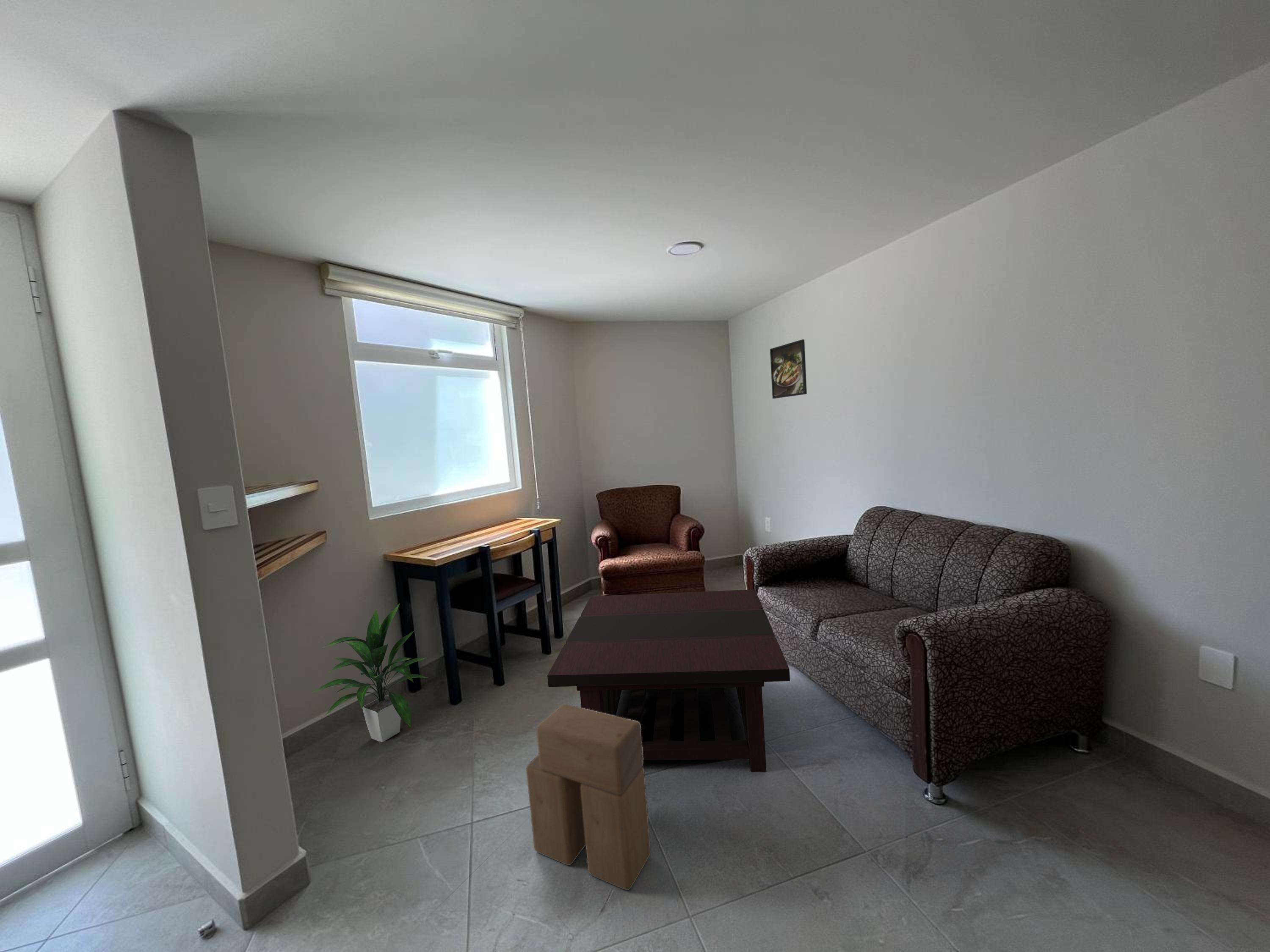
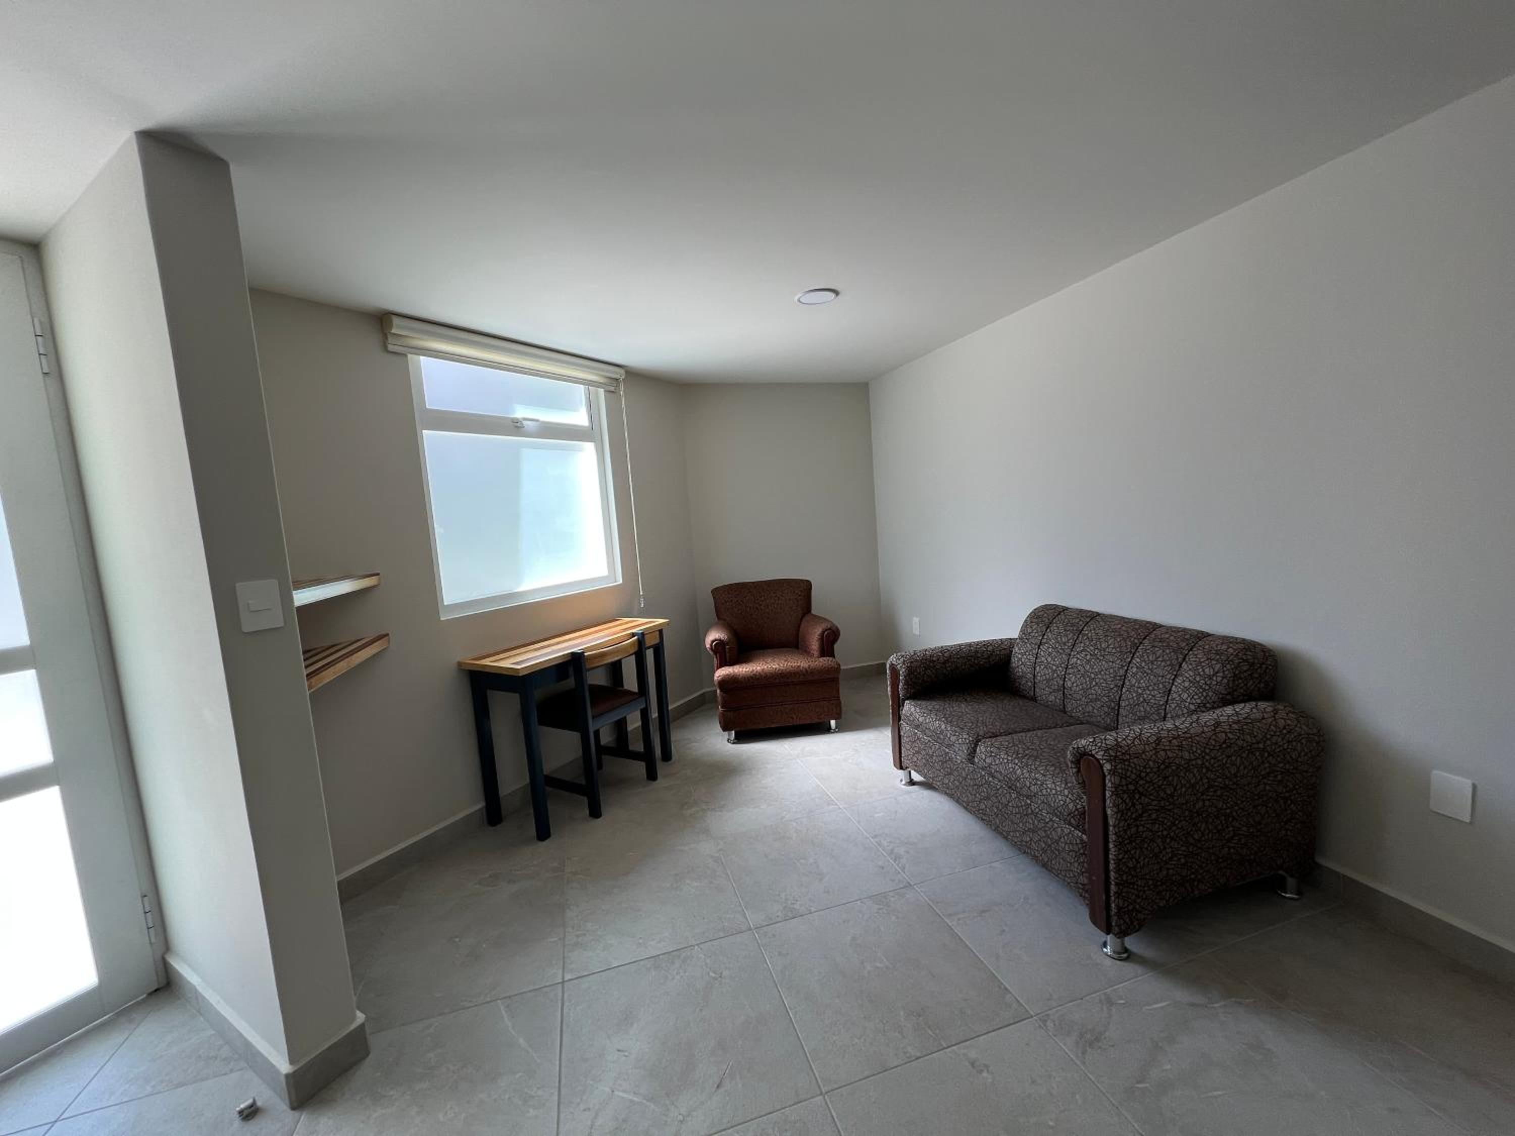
- stool (586, 788)
- indoor plant (378, 677)
- coffee table (672, 672)
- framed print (787, 370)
